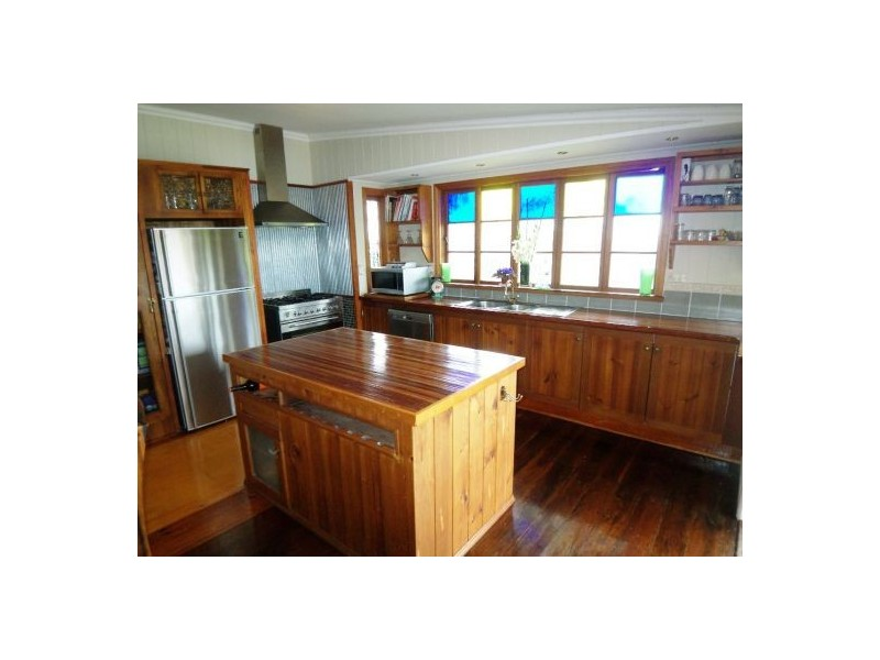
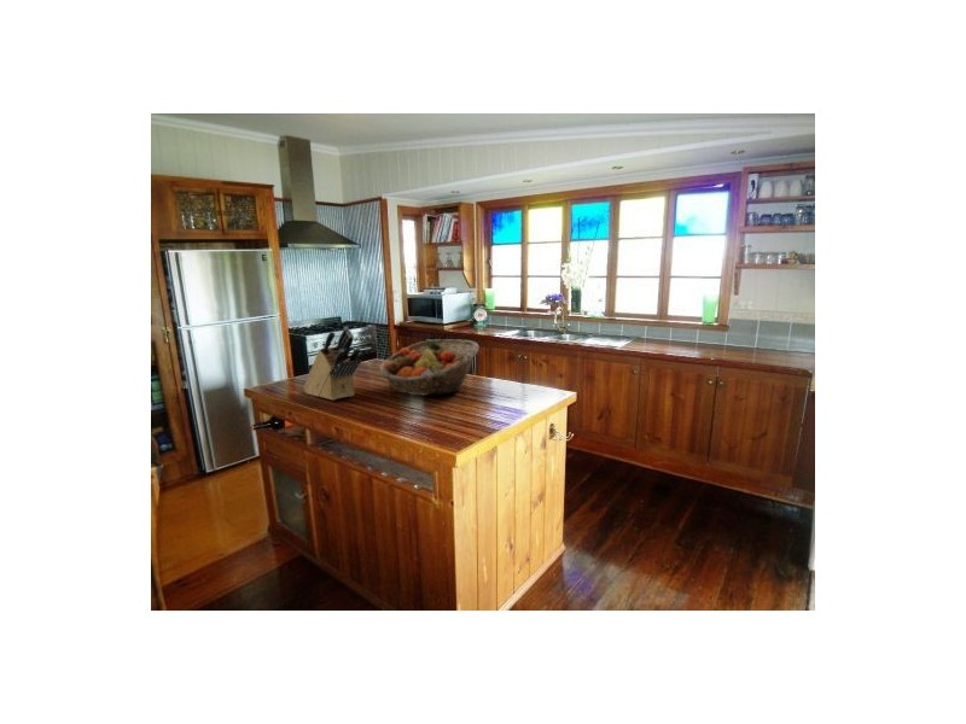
+ fruit basket (429, 366)
+ knife block (331, 361)
